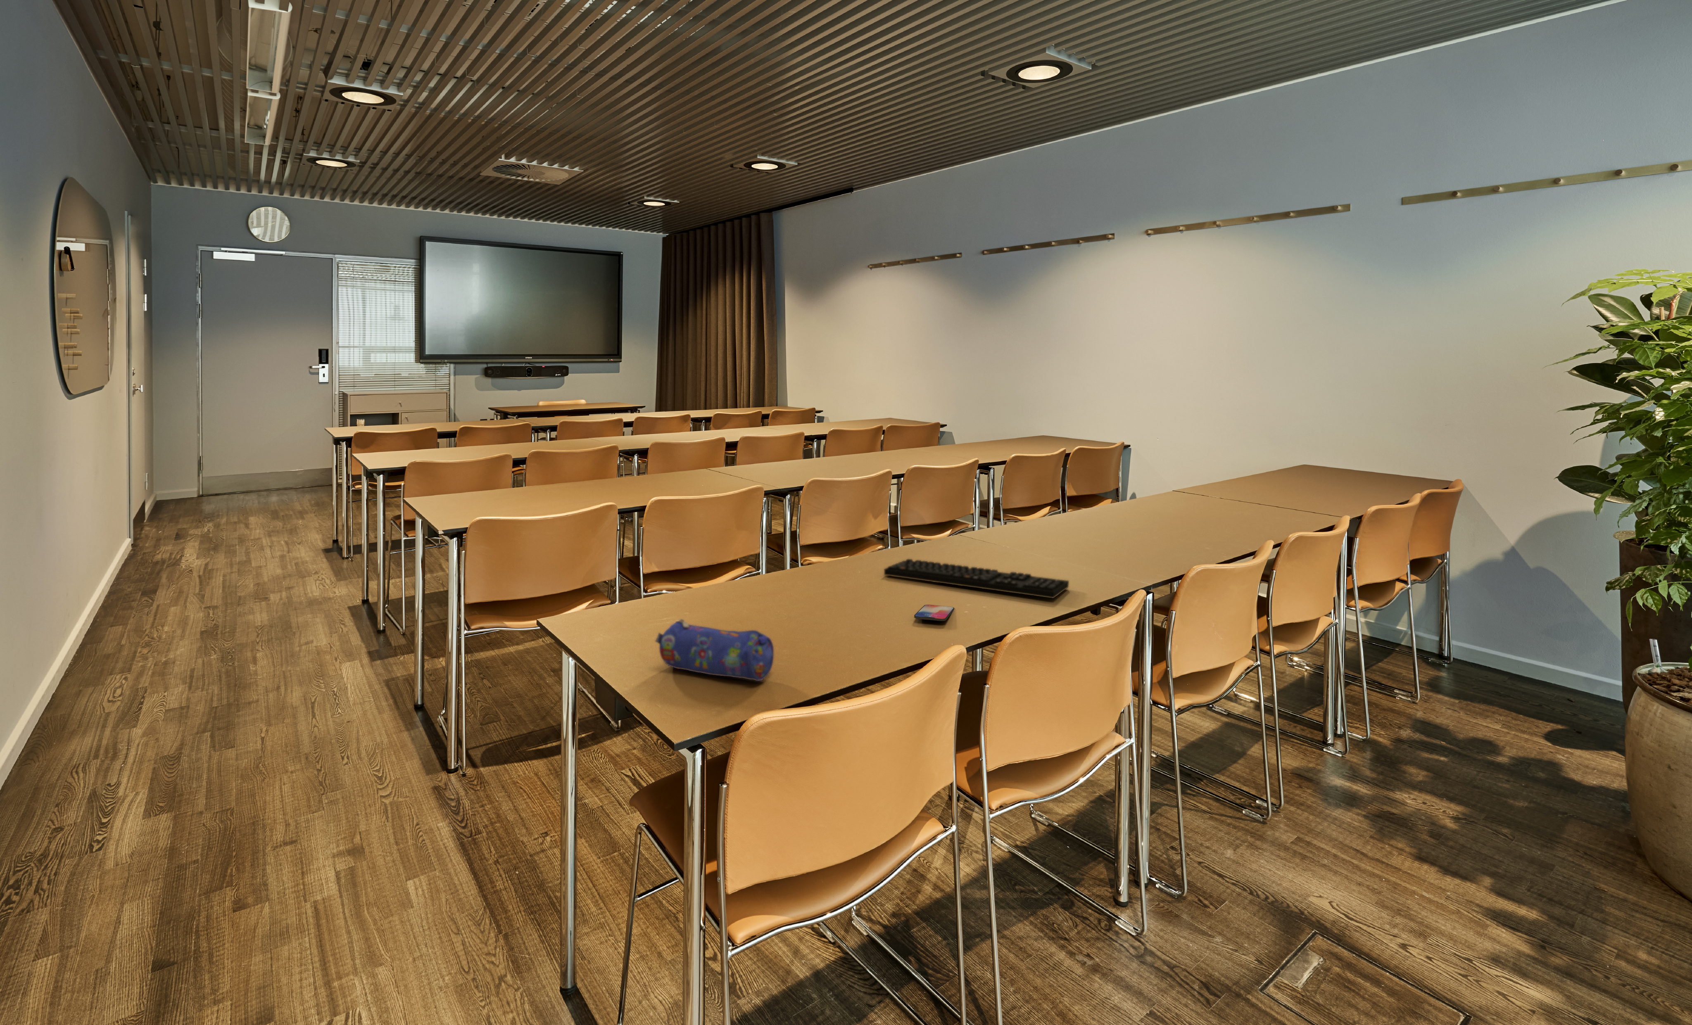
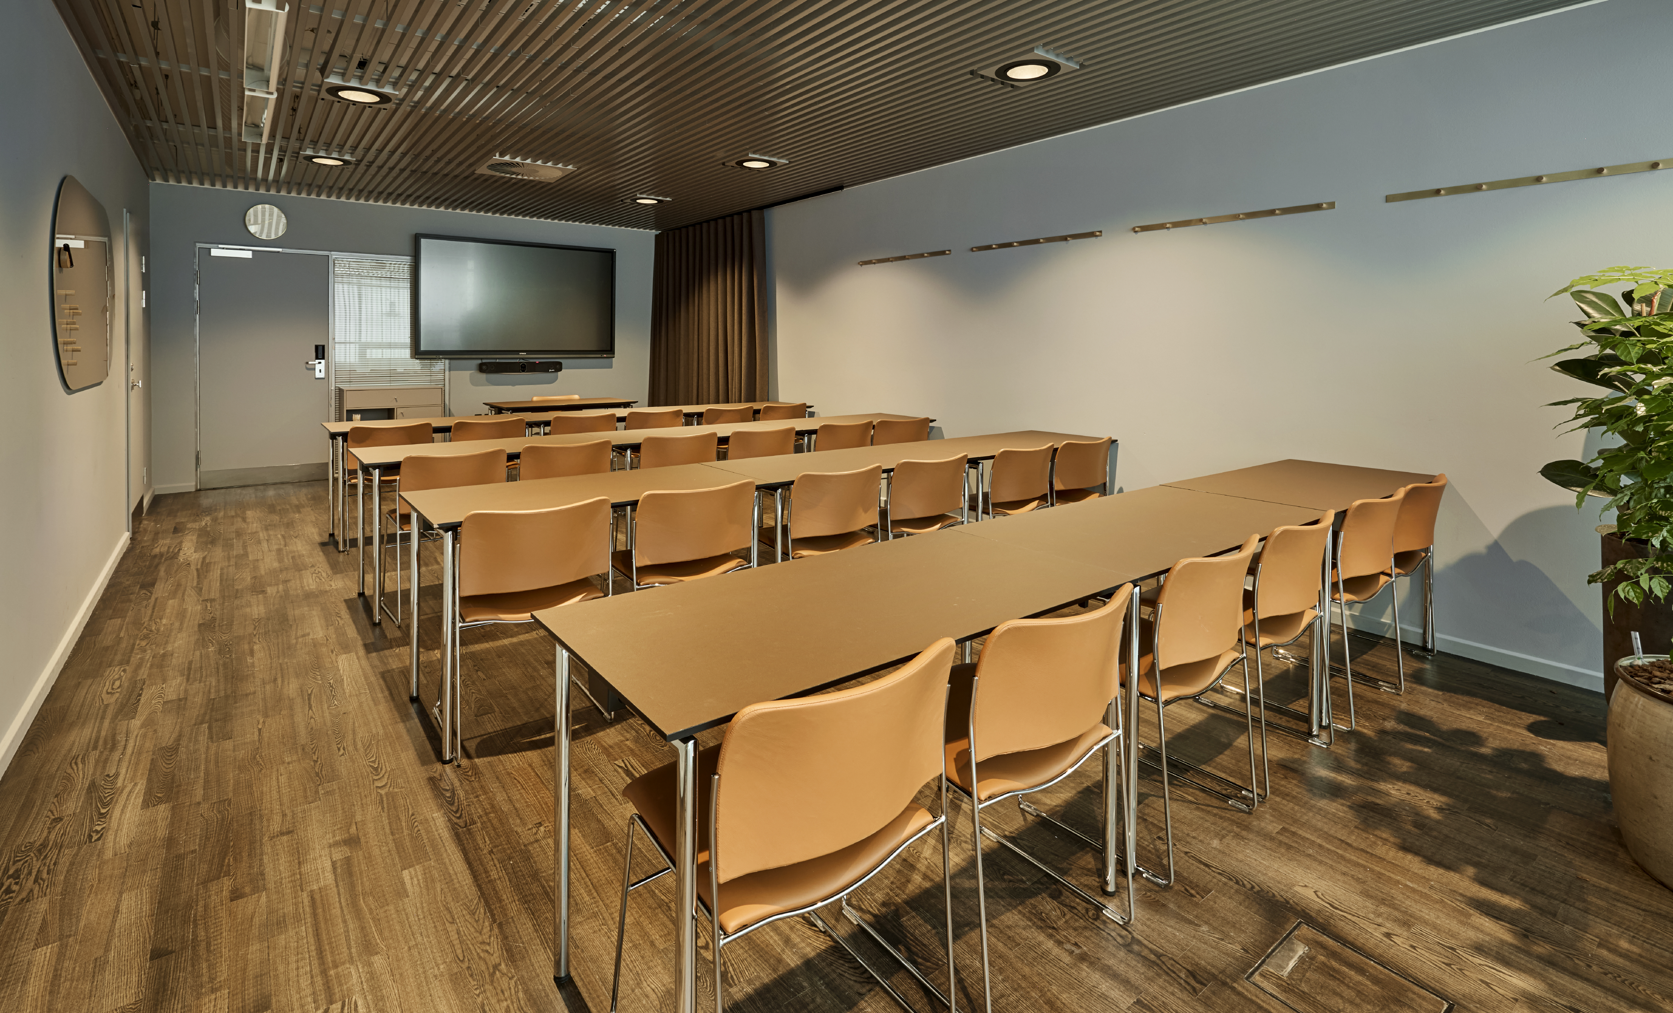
- pencil case (715, 649)
- keyboard (974, 577)
- smartphone (934, 613)
